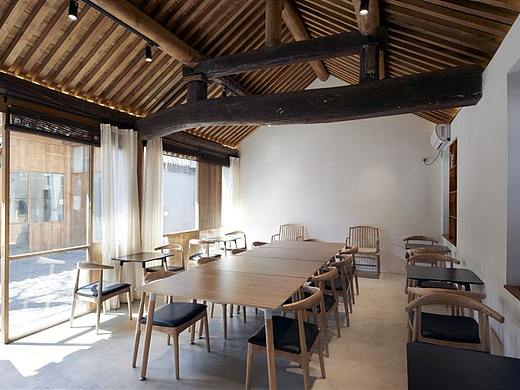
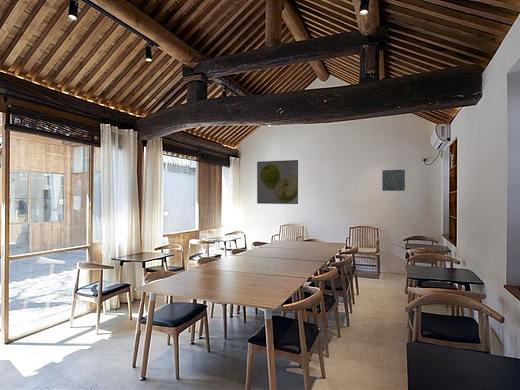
+ wall art (393, 180)
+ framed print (277, 182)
